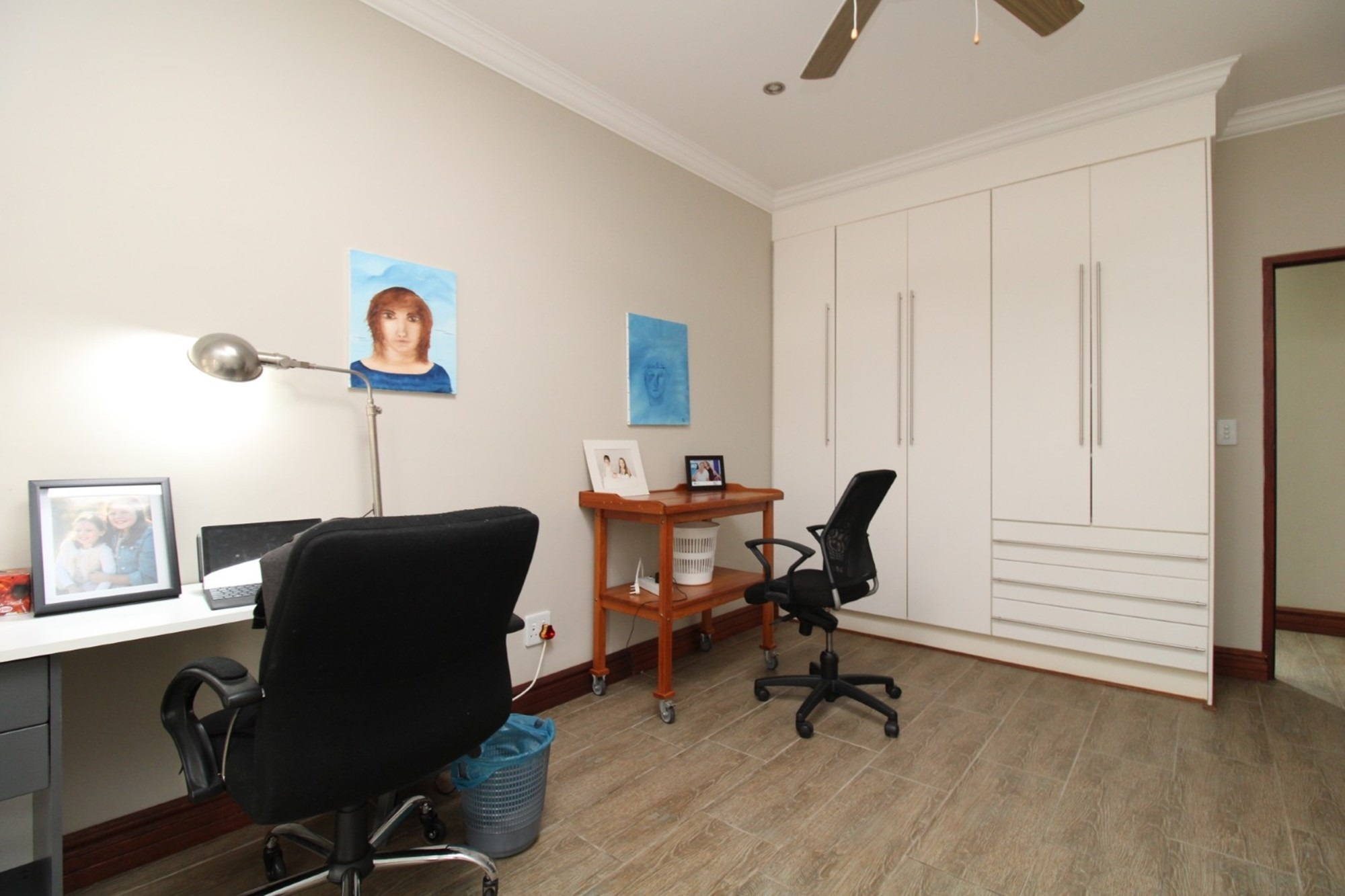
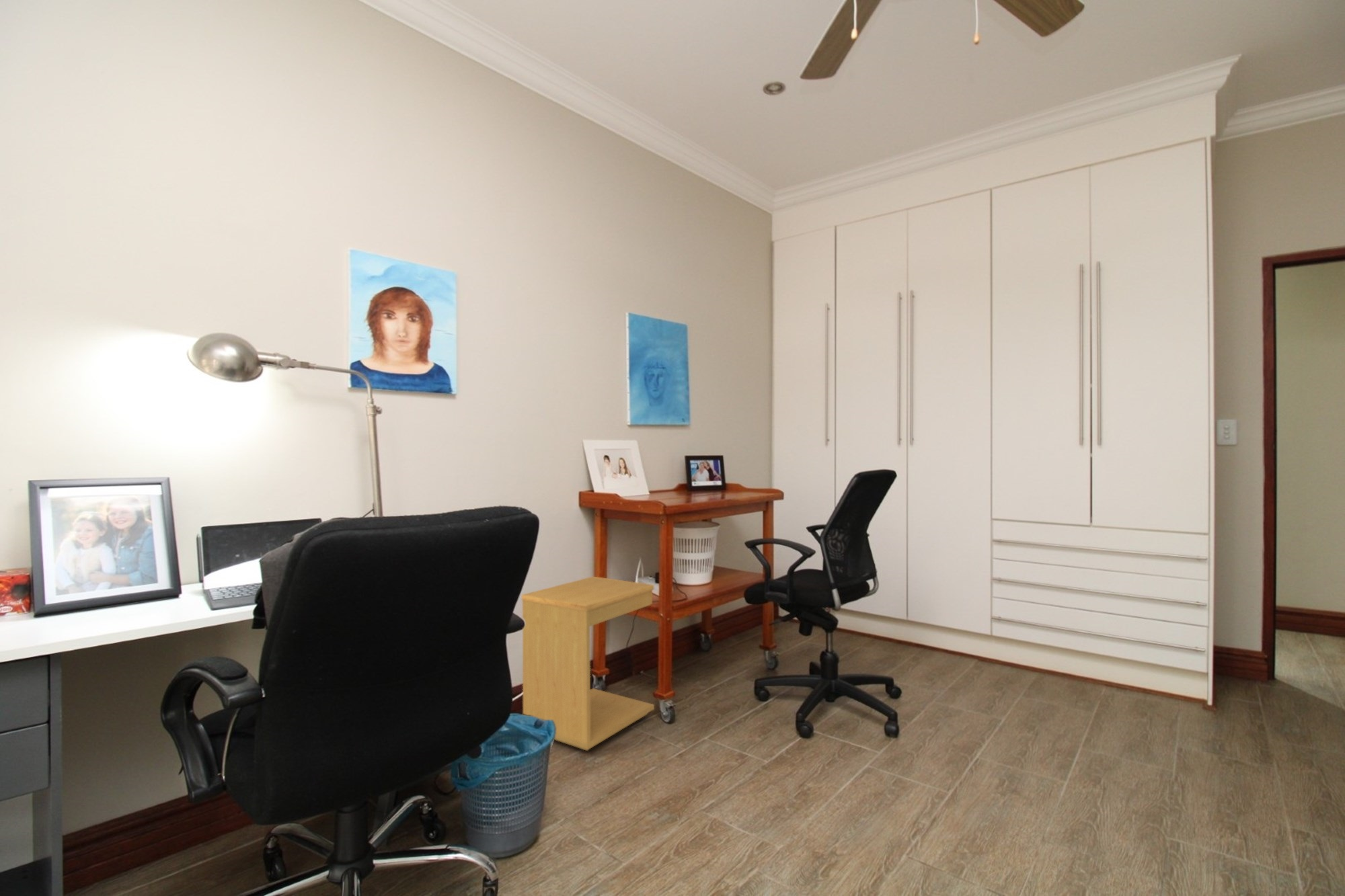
+ side table (589, 657)
